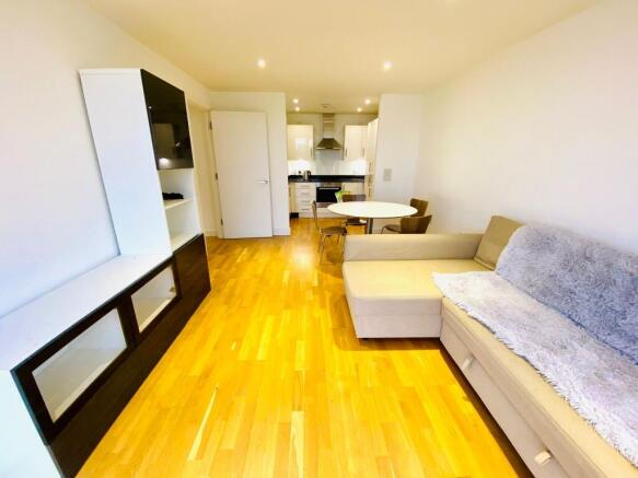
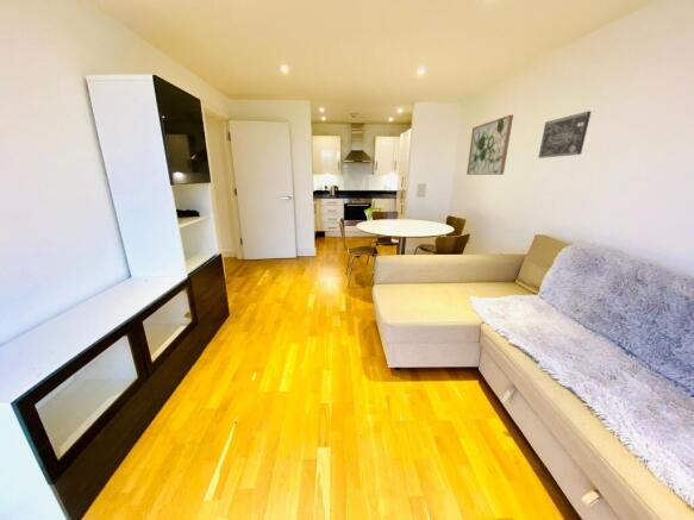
+ wall art (562, 137)
+ wall art (486, 149)
